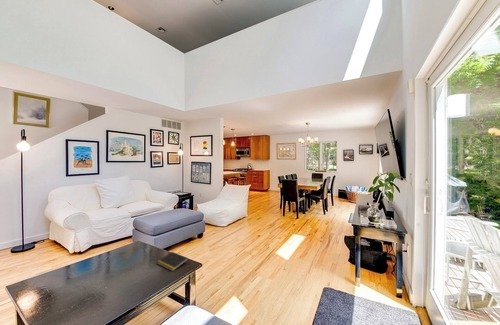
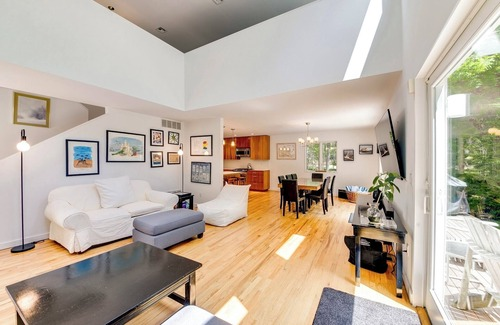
- notepad (172, 260)
